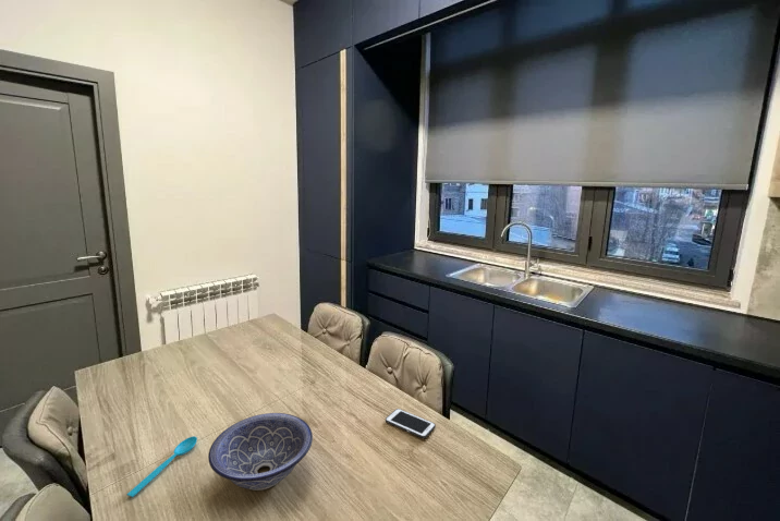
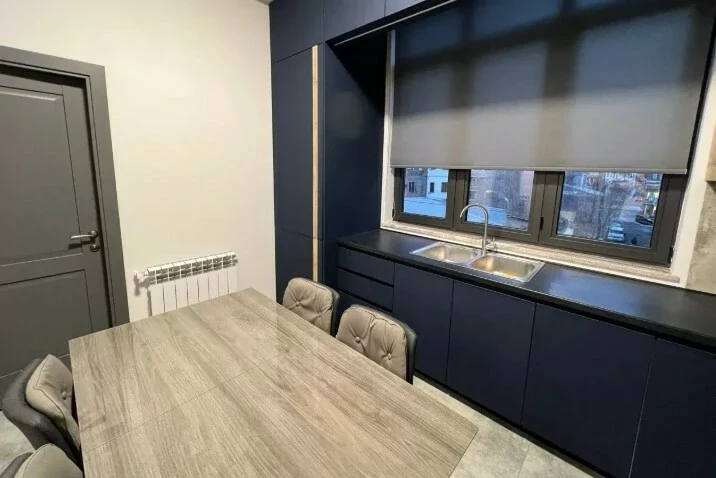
- cell phone (410, 422)
- decorative bowl (263, 458)
- spoon (166, 463)
